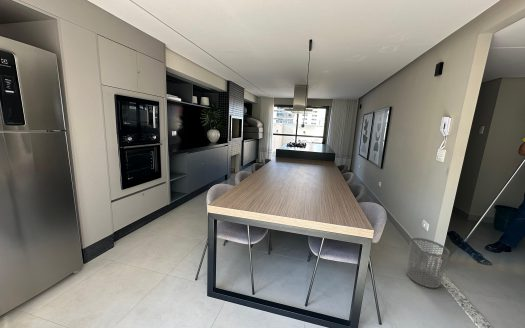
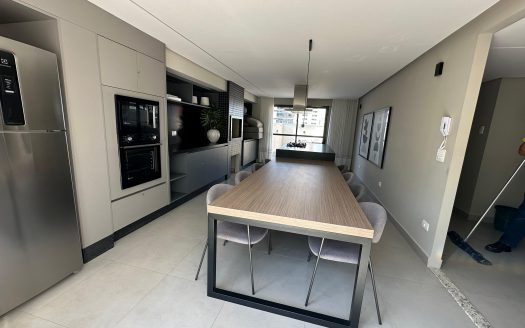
- waste bin (425, 262)
